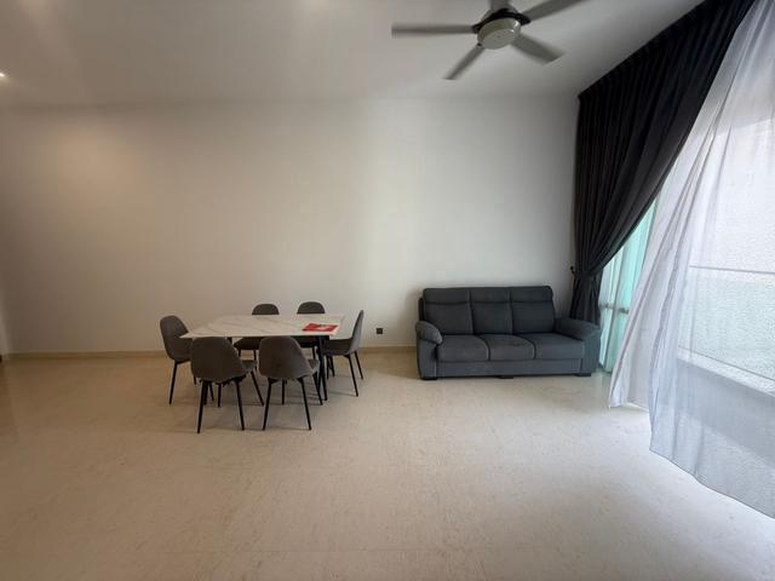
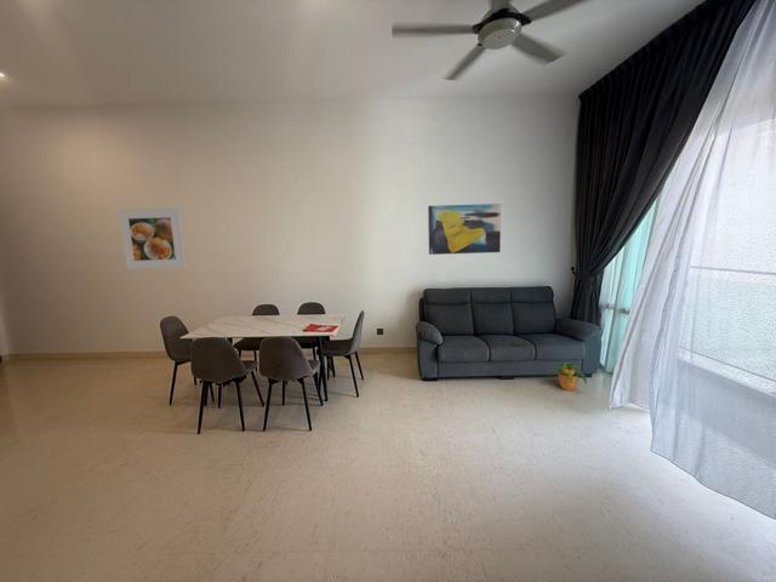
+ potted plant (565, 375)
+ wall art (464, 229)
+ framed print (152, 239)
